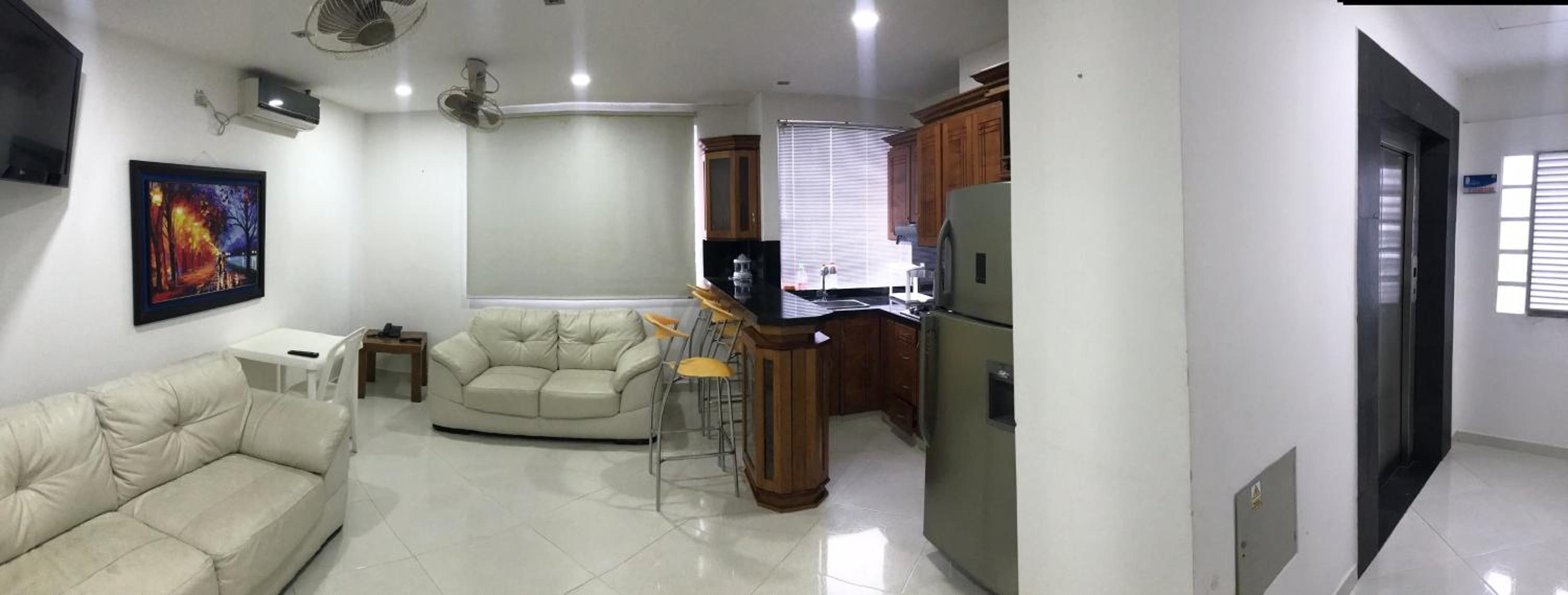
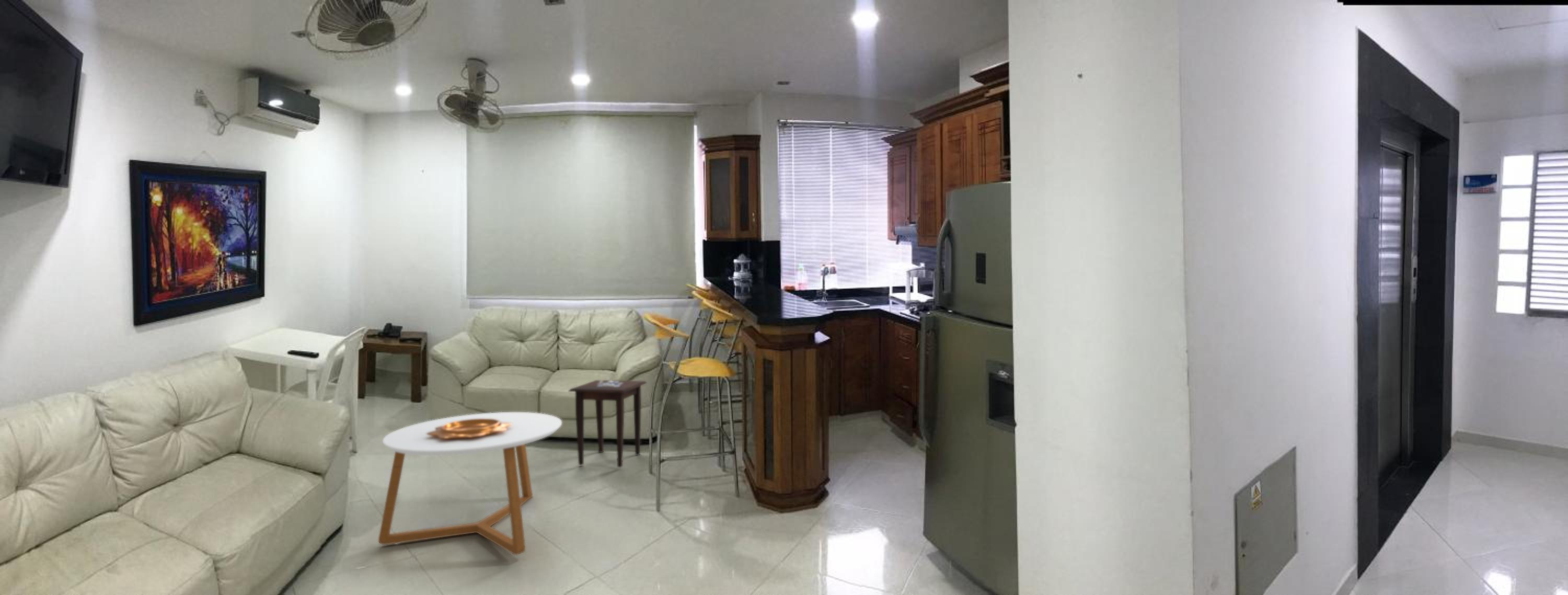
+ side table (603, 421)
+ decorative bowl (470, 428)
+ coffee table (506, 478)
